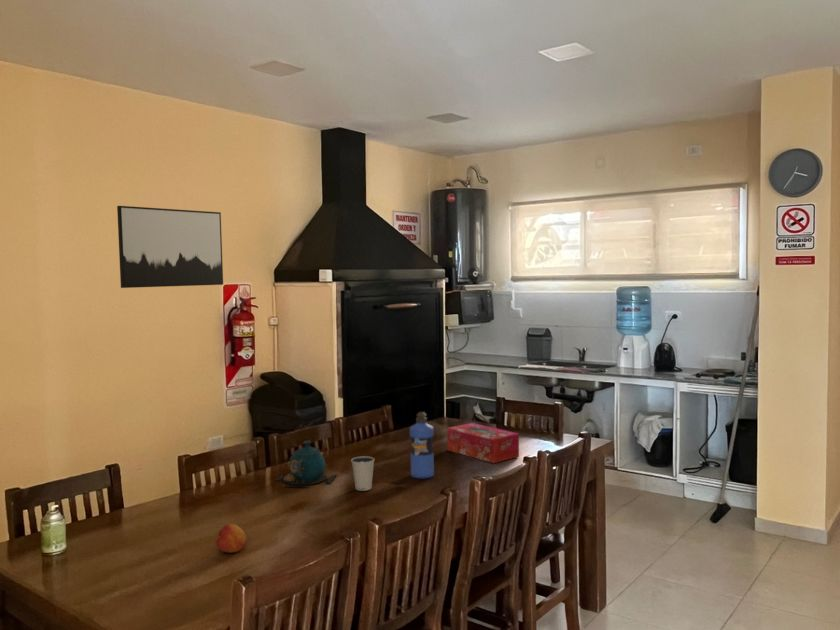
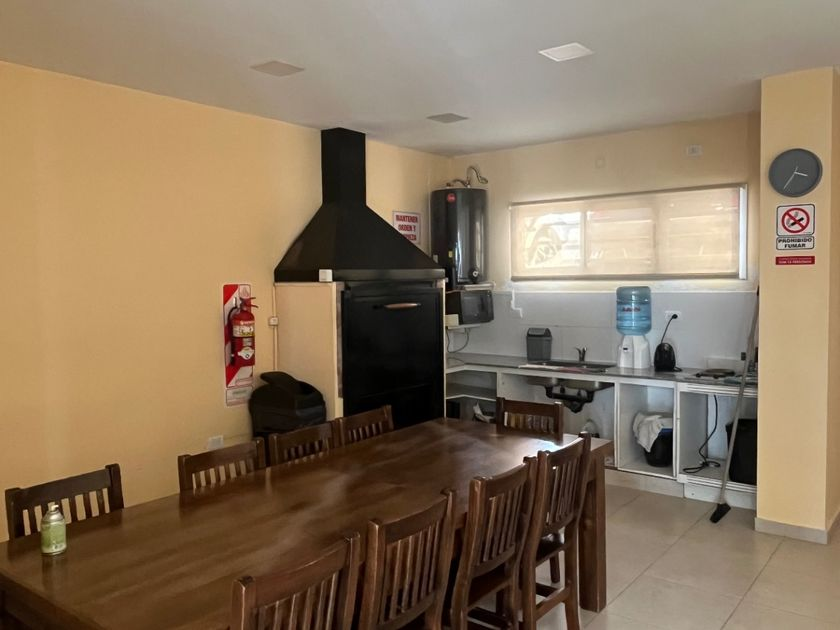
- dixie cup (363, 474)
- water bottle (421, 443)
- wall art (173, 247)
- fruit (230, 537)
- teapot (304, 460)
- tissue box (482, 442)
